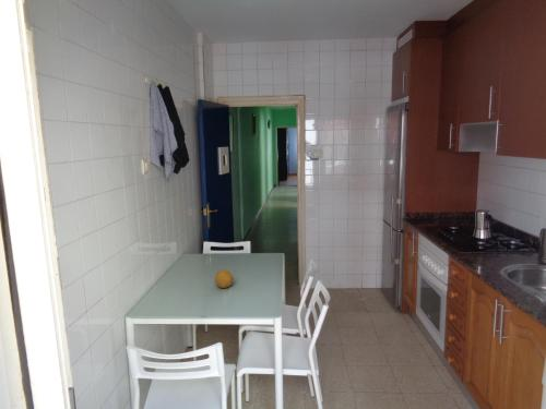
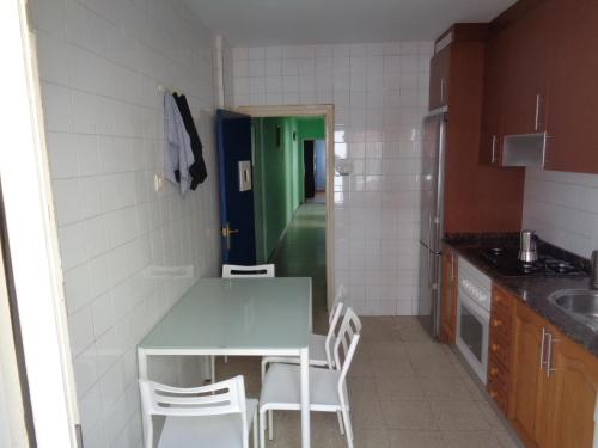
- fruit (224, 278)
